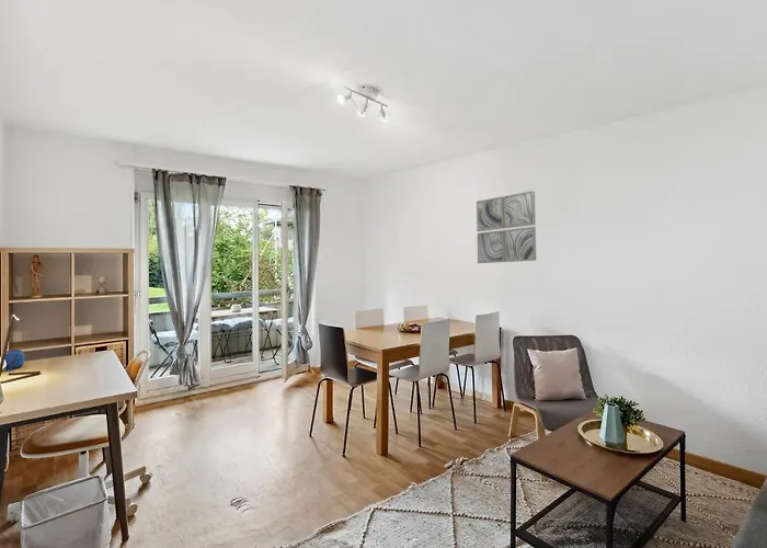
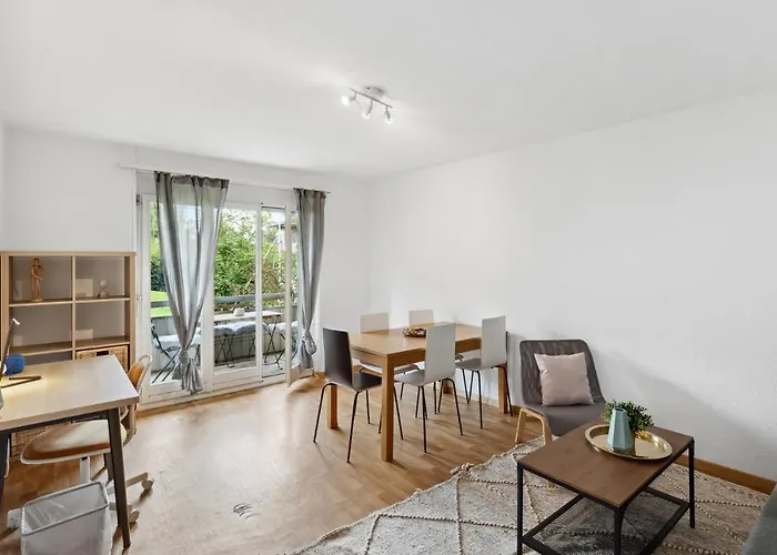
- wall art (504, 228)
